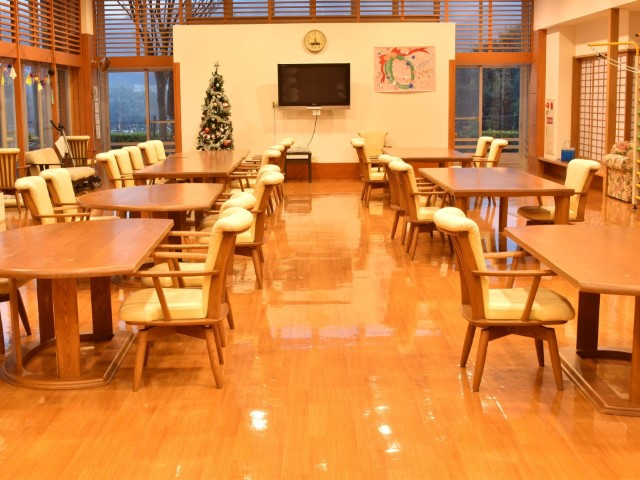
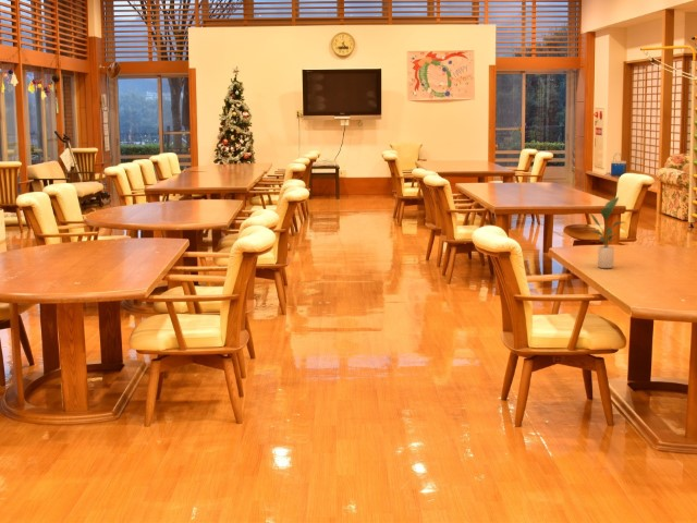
+ potted plant (603, 233)
